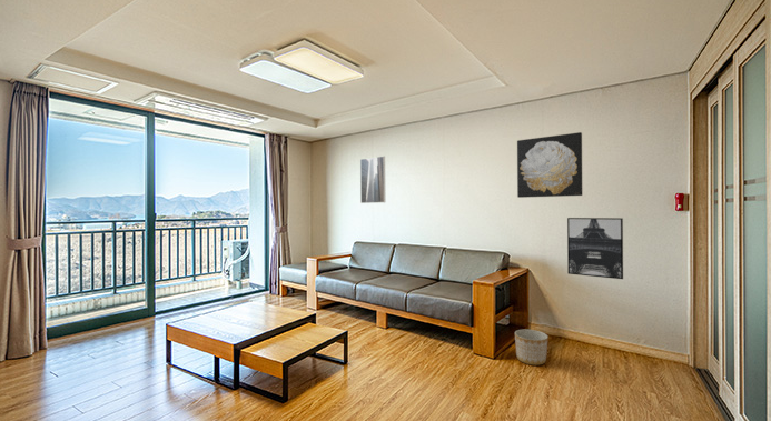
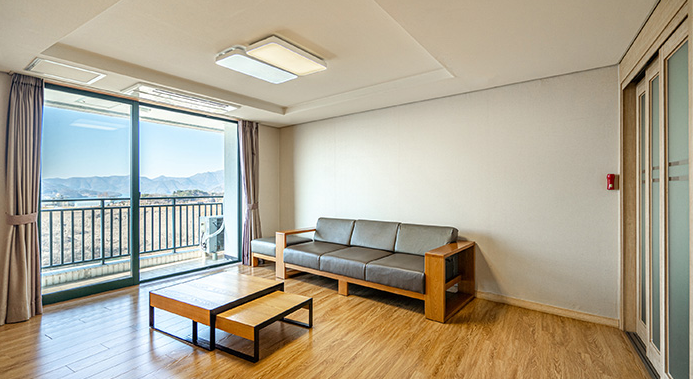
- planter (531, 347)
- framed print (372, 180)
- wall art (594, 247)
- wall art (547, 167)
